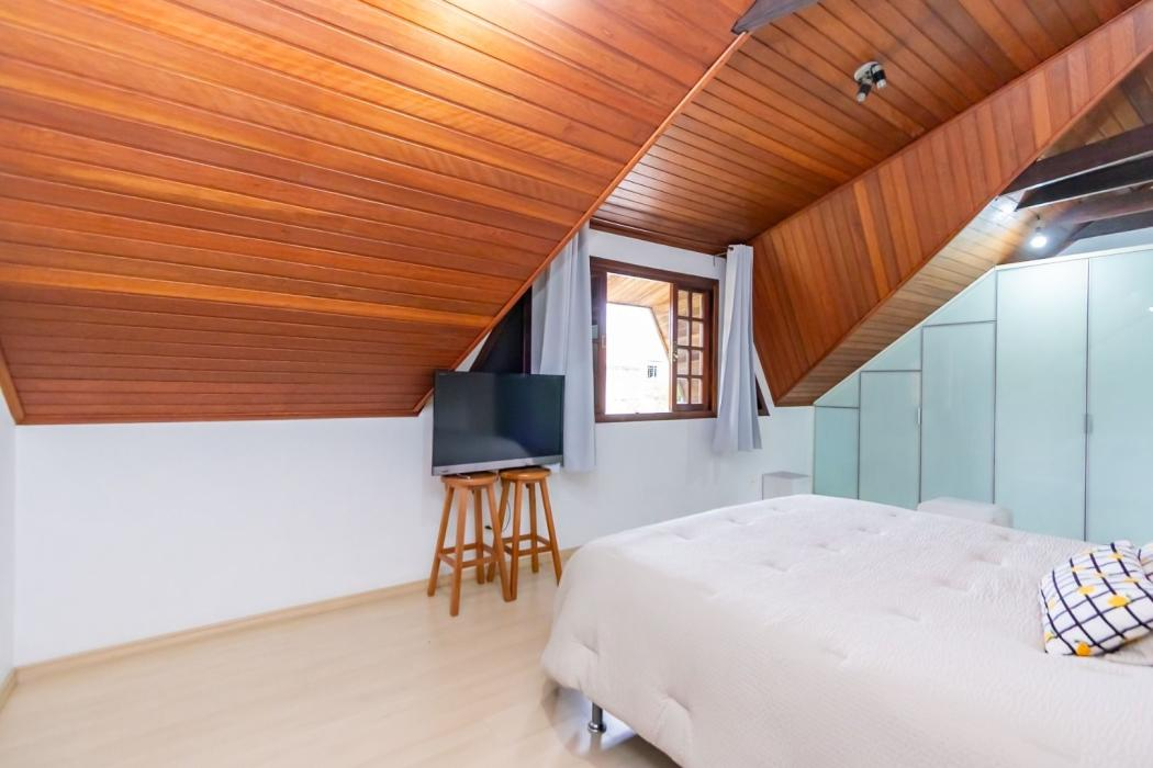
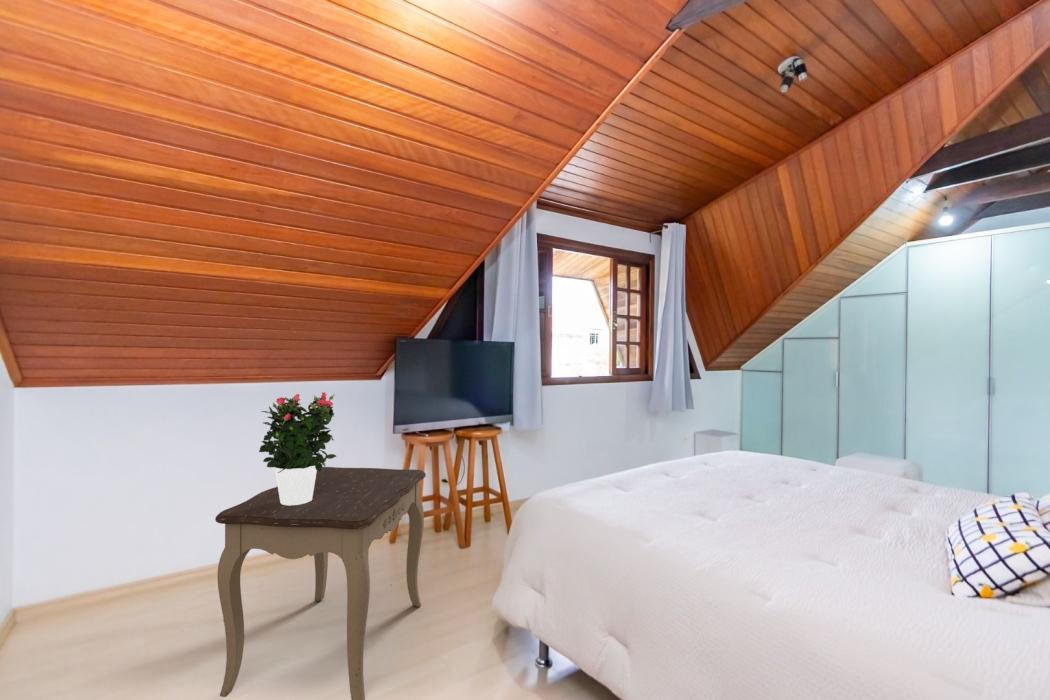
+ side table (343, 562)
+ potted flower (299, 446)
